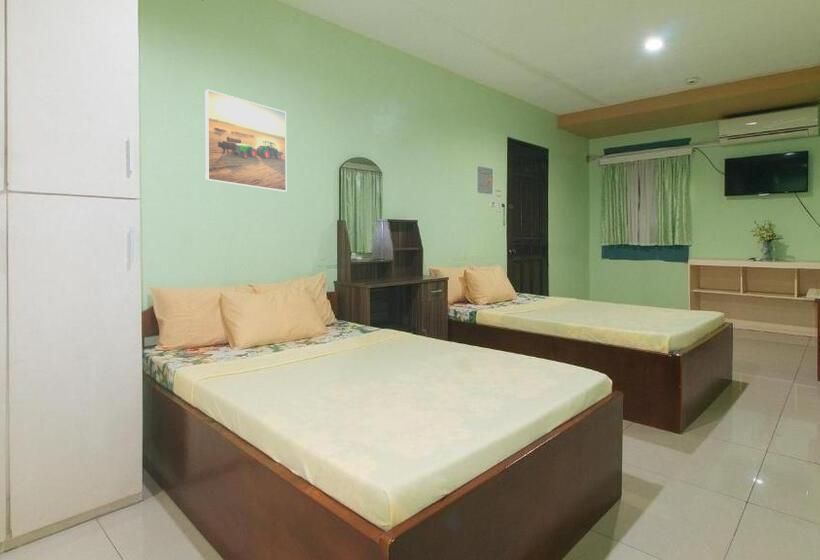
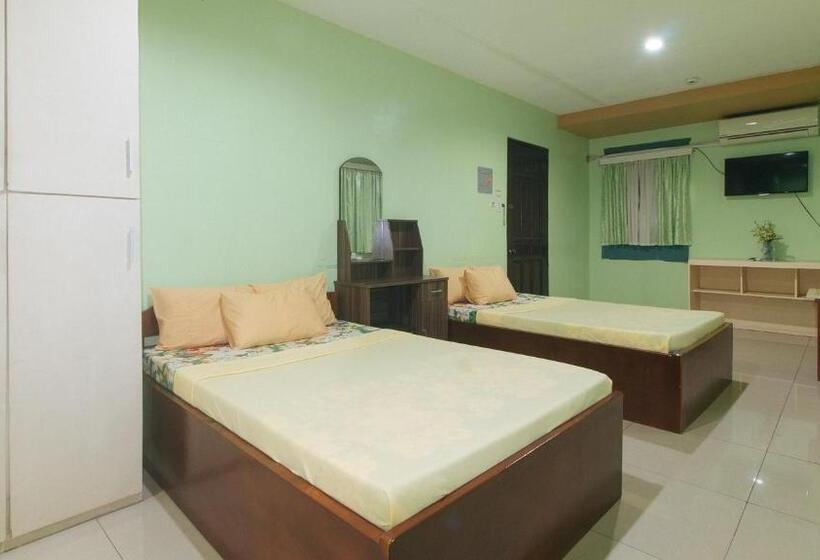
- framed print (248, 144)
